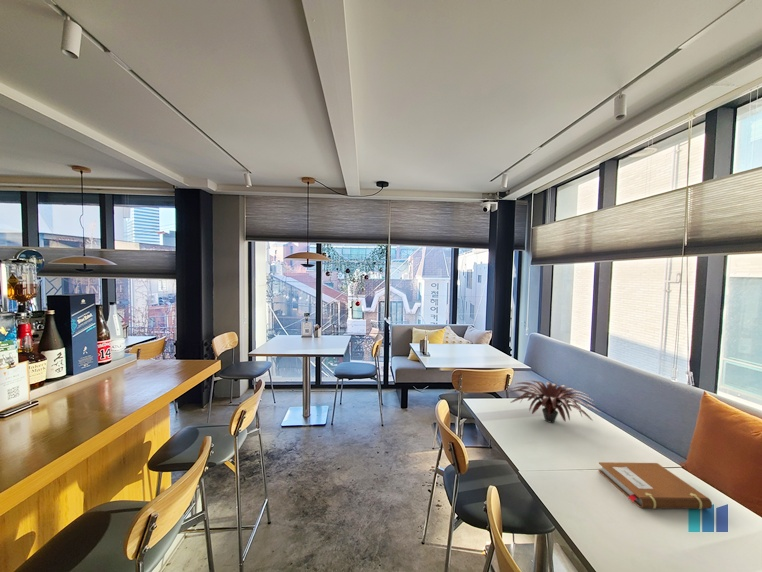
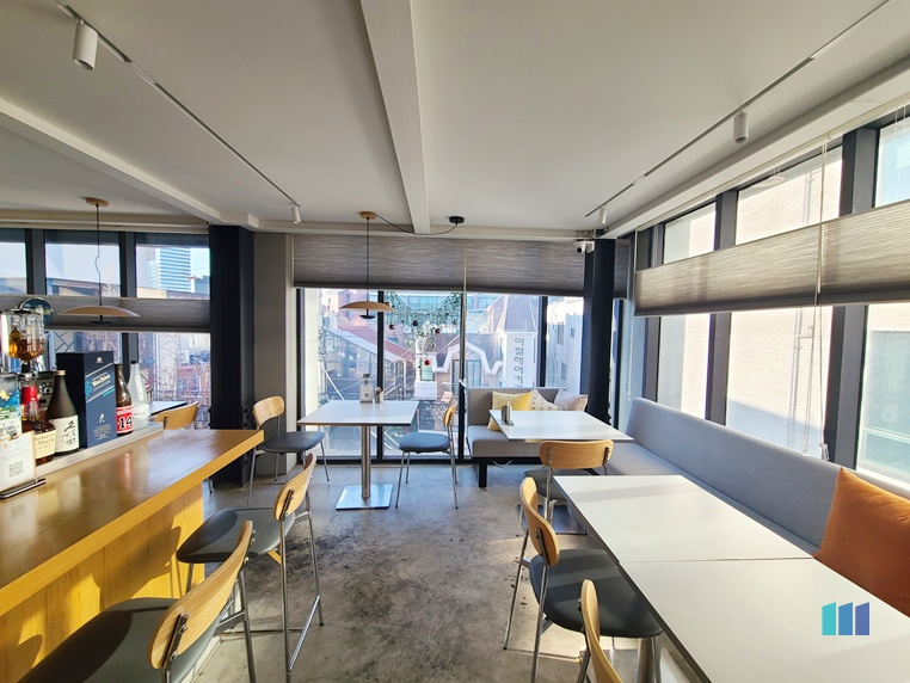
- notebook (648, 484)
- plant (550, 405)
